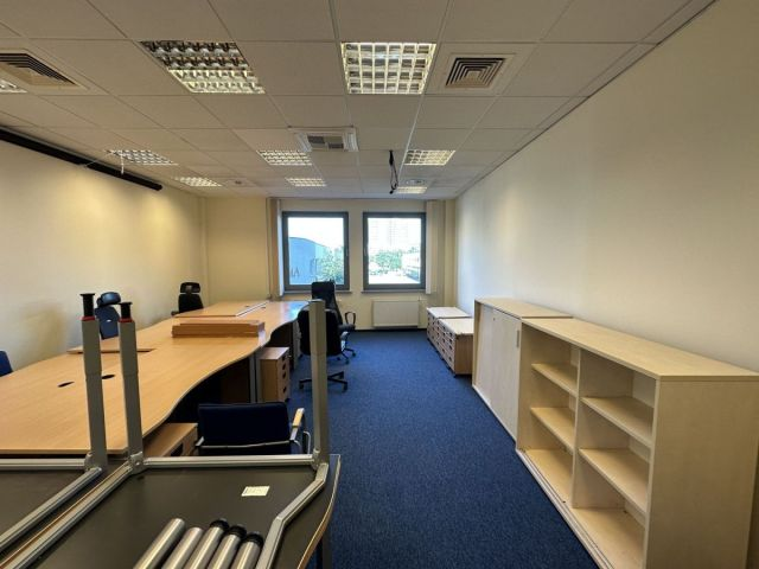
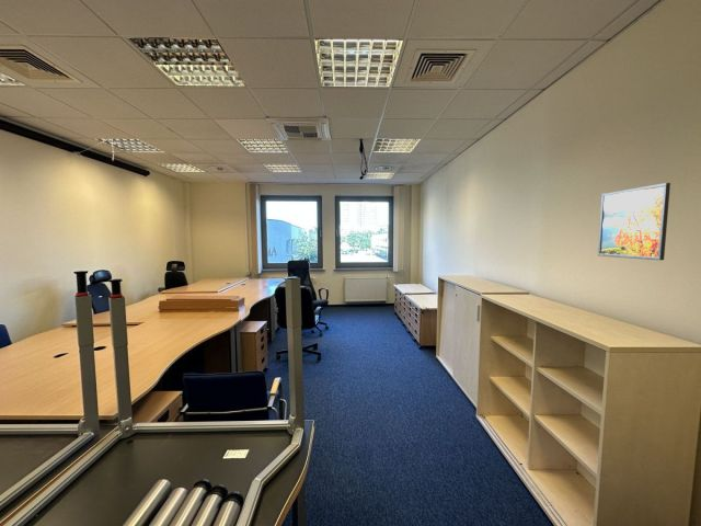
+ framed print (629, 224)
